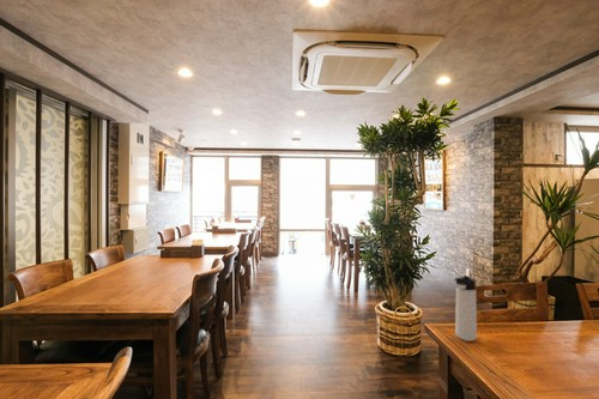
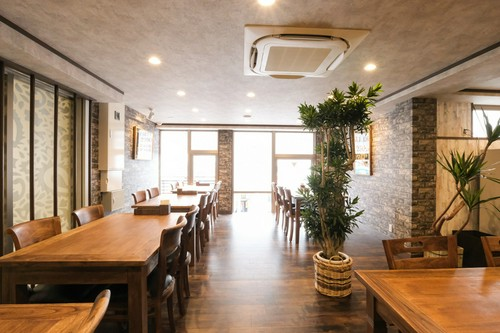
- thermos bottle (464, 308)
